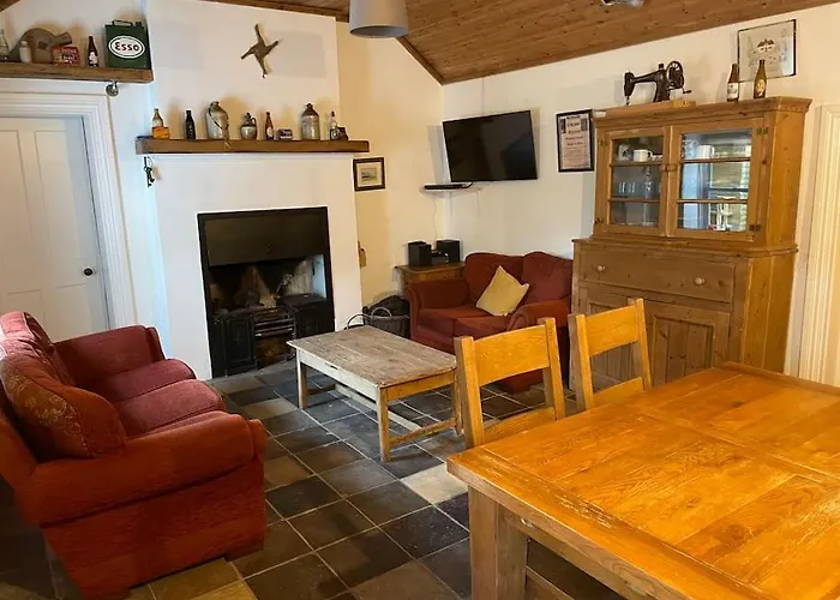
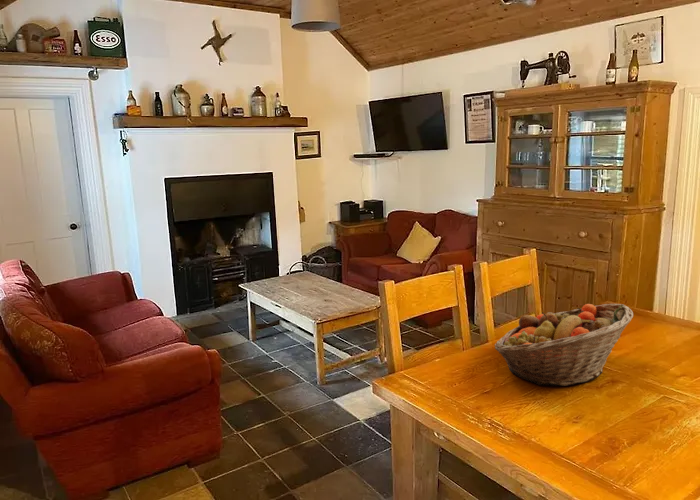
+ fruit basket (562, 337)
